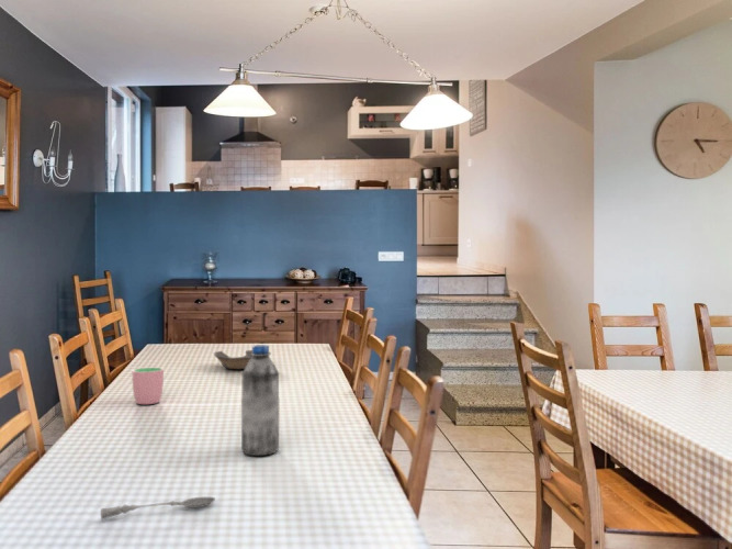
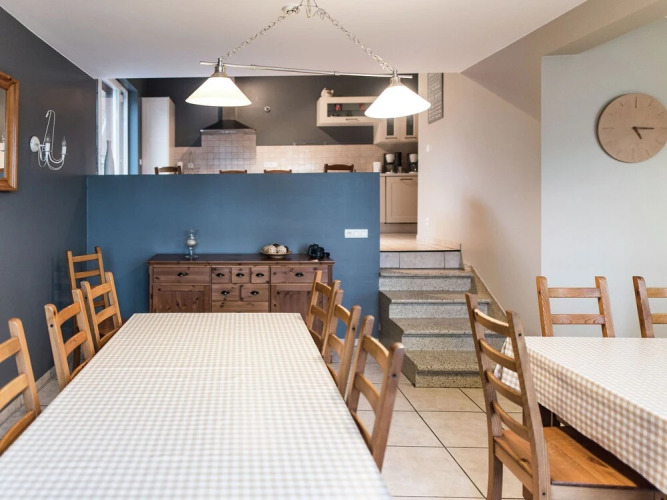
- water bottle (260, 397)
- bowl (243, 359)
- soupspoon (159, 504)
- cup (148, 384)
